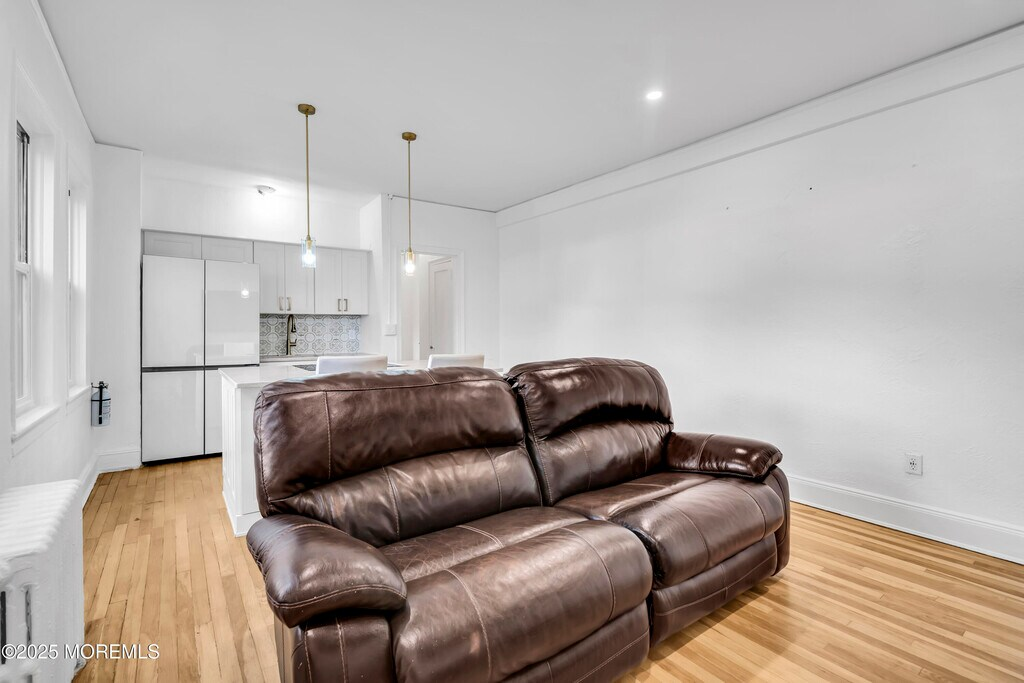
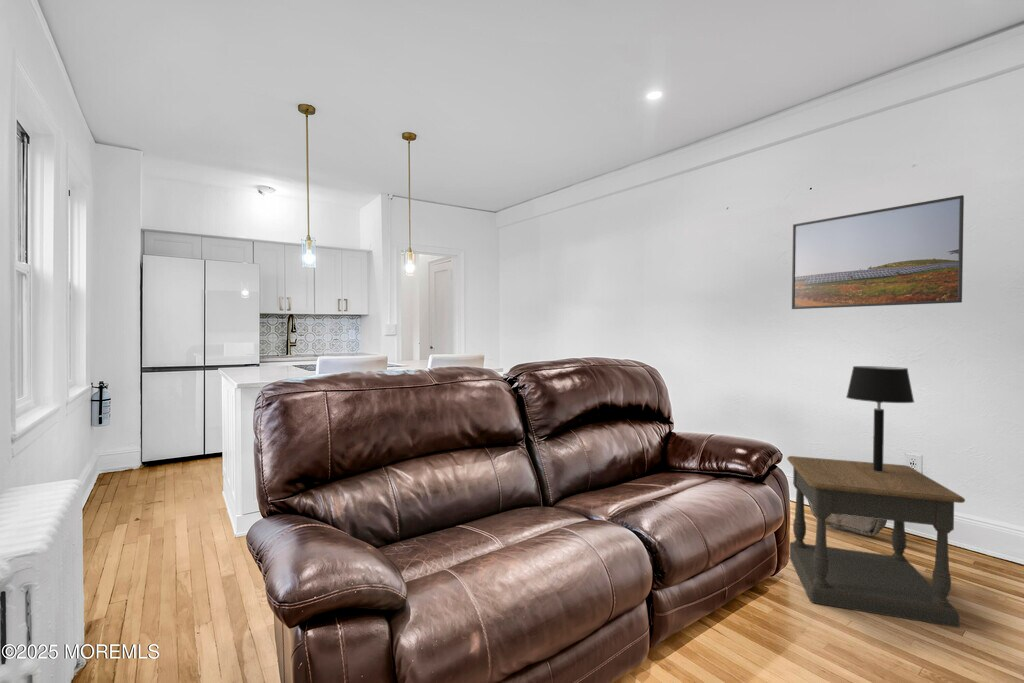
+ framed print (867, 258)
+ side table (865, 517)
+ table lamp (878, 418)
+ bag (847, 515)
